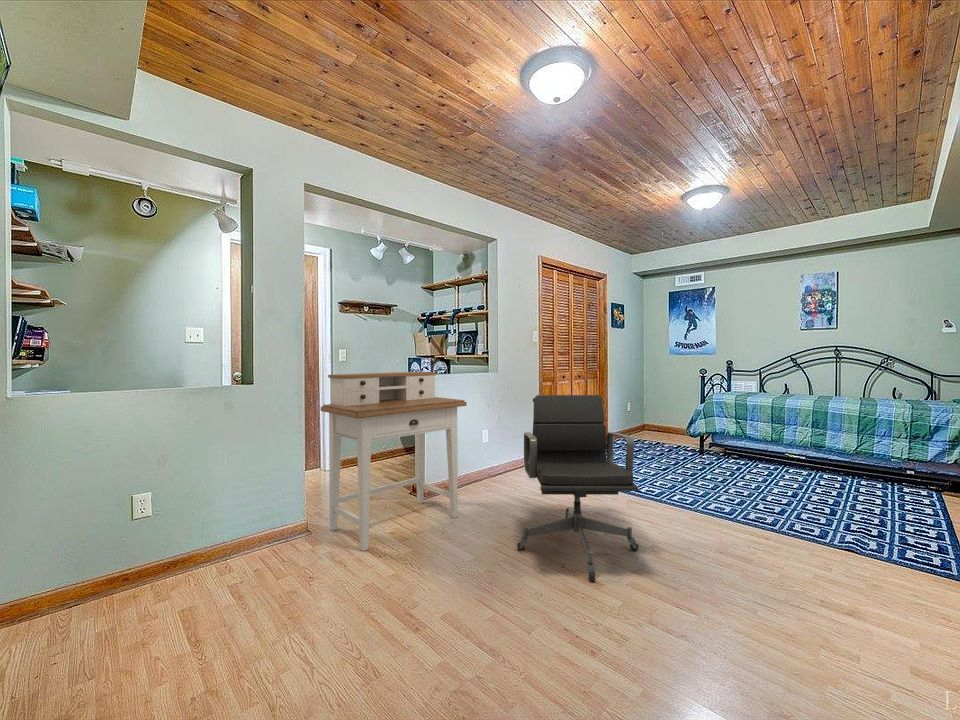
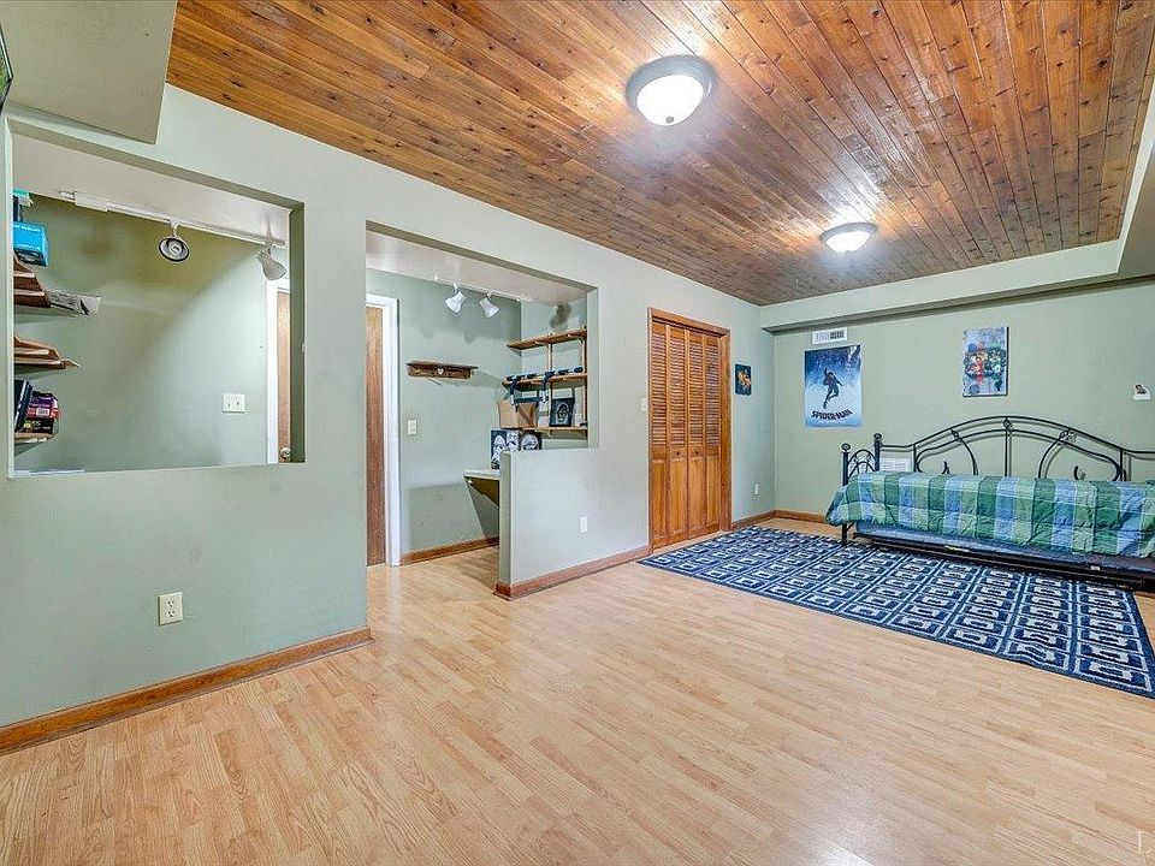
- desk (396, 437)
- office chair (577, 474)
